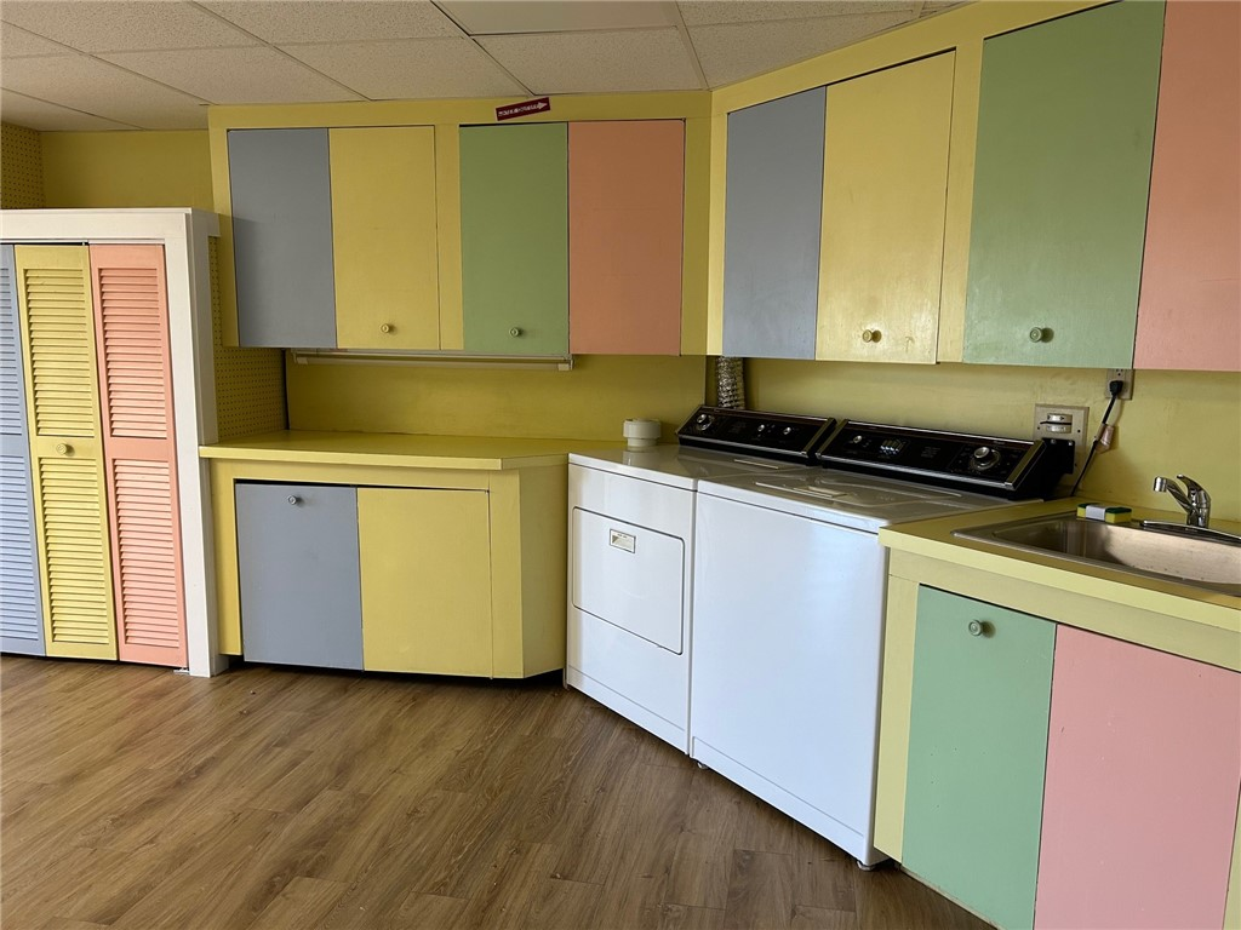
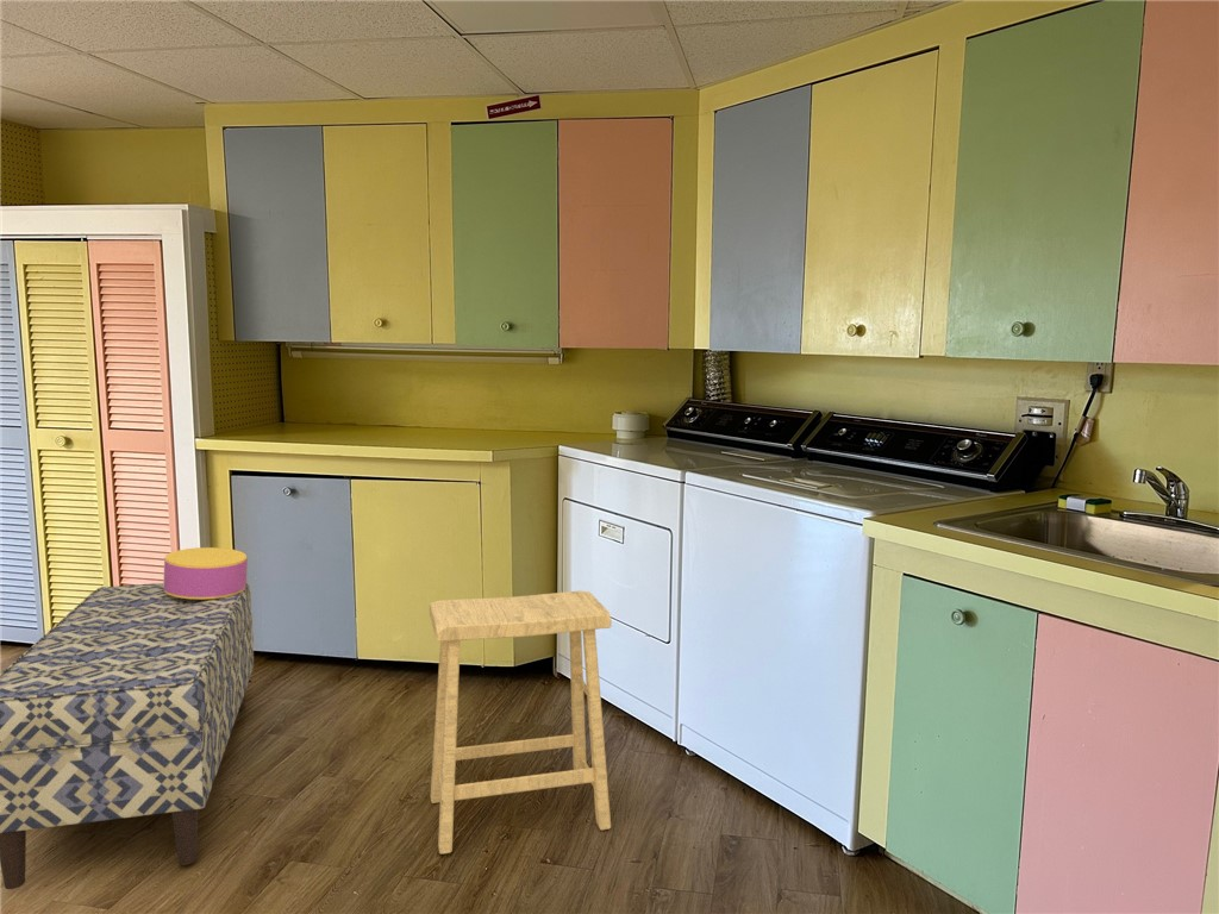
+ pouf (204, 575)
+ stool (518, 740)
+ bench (143, 705)
